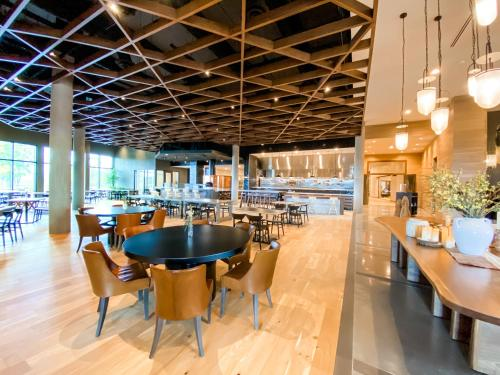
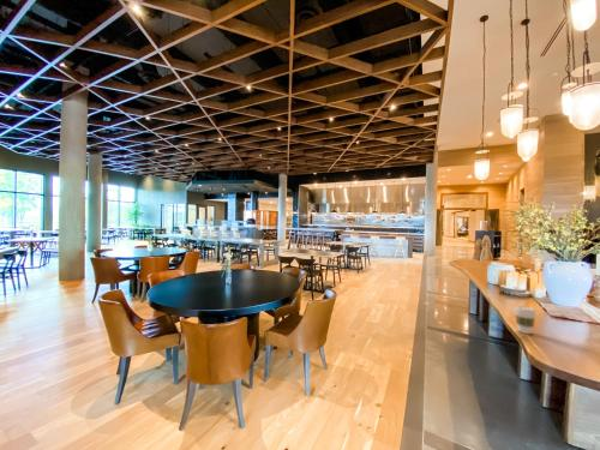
+ coffee cup (524, 319)
